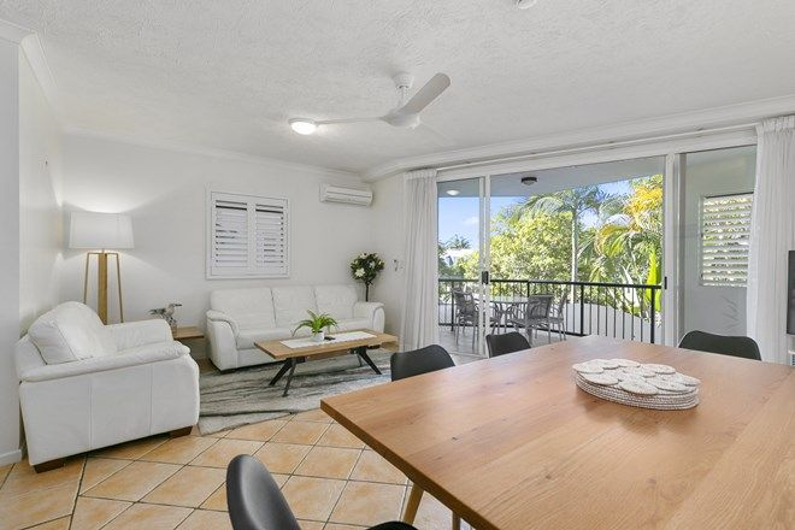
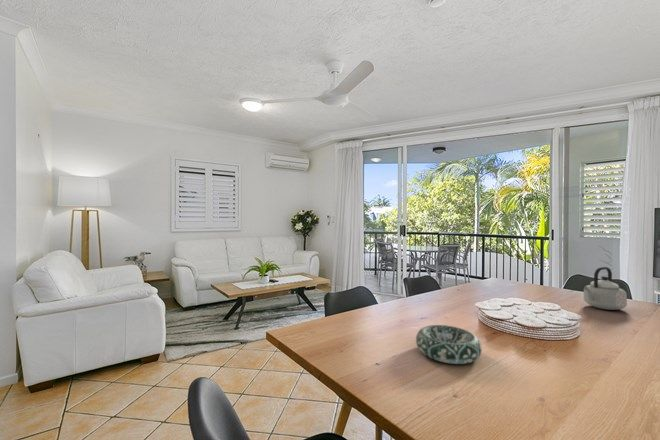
+ decorative bowl (447, 343)
+ teapot (601, 287)
